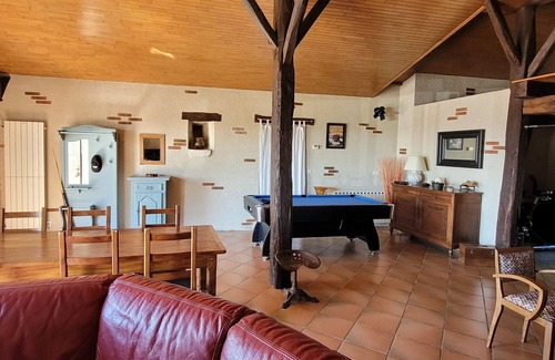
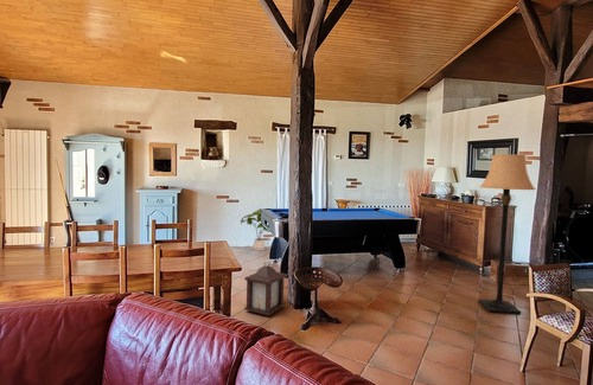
+ lantern (266, 284)
+ lamp (503, 232)
+ house plant (260, 230)
